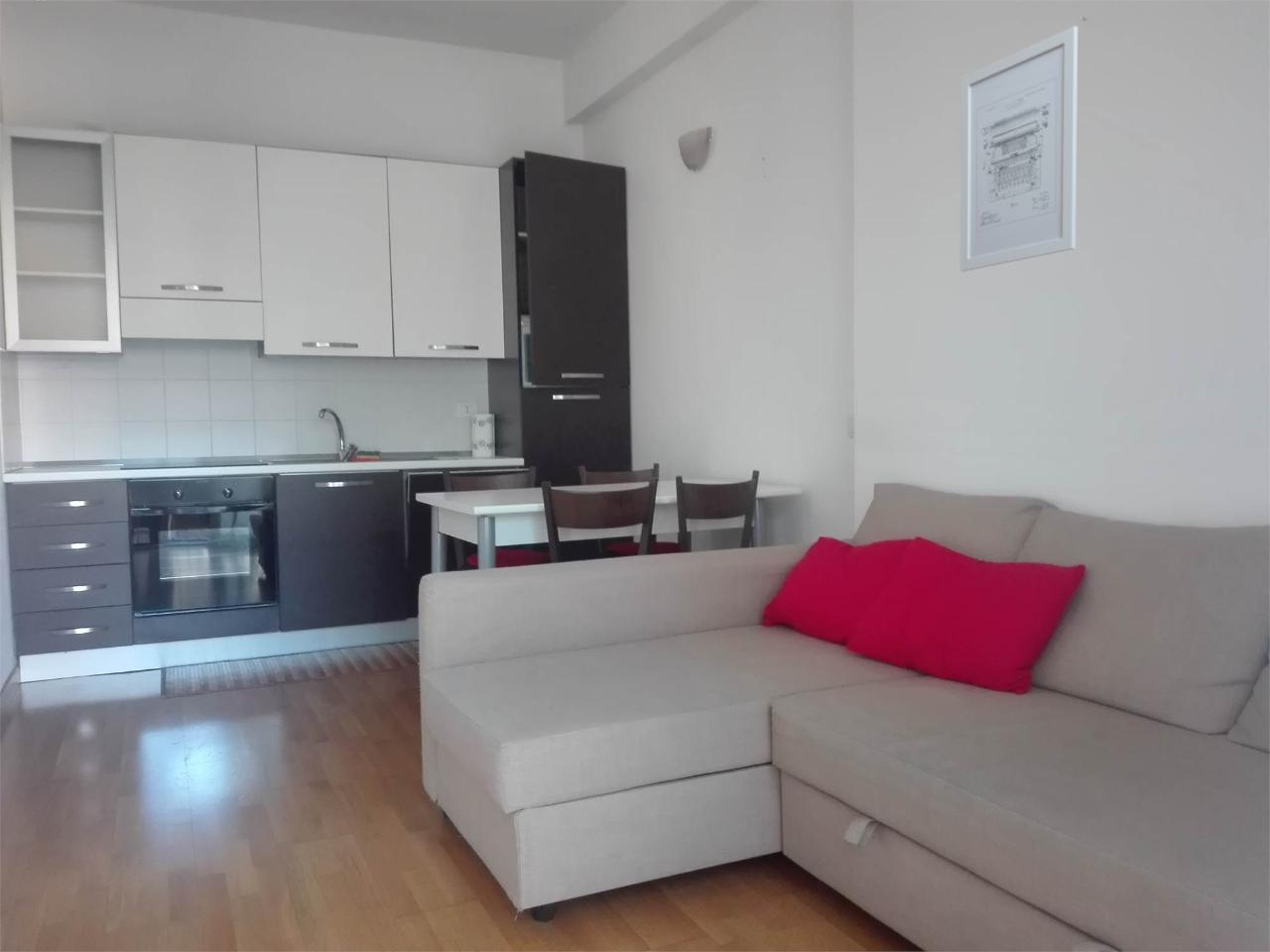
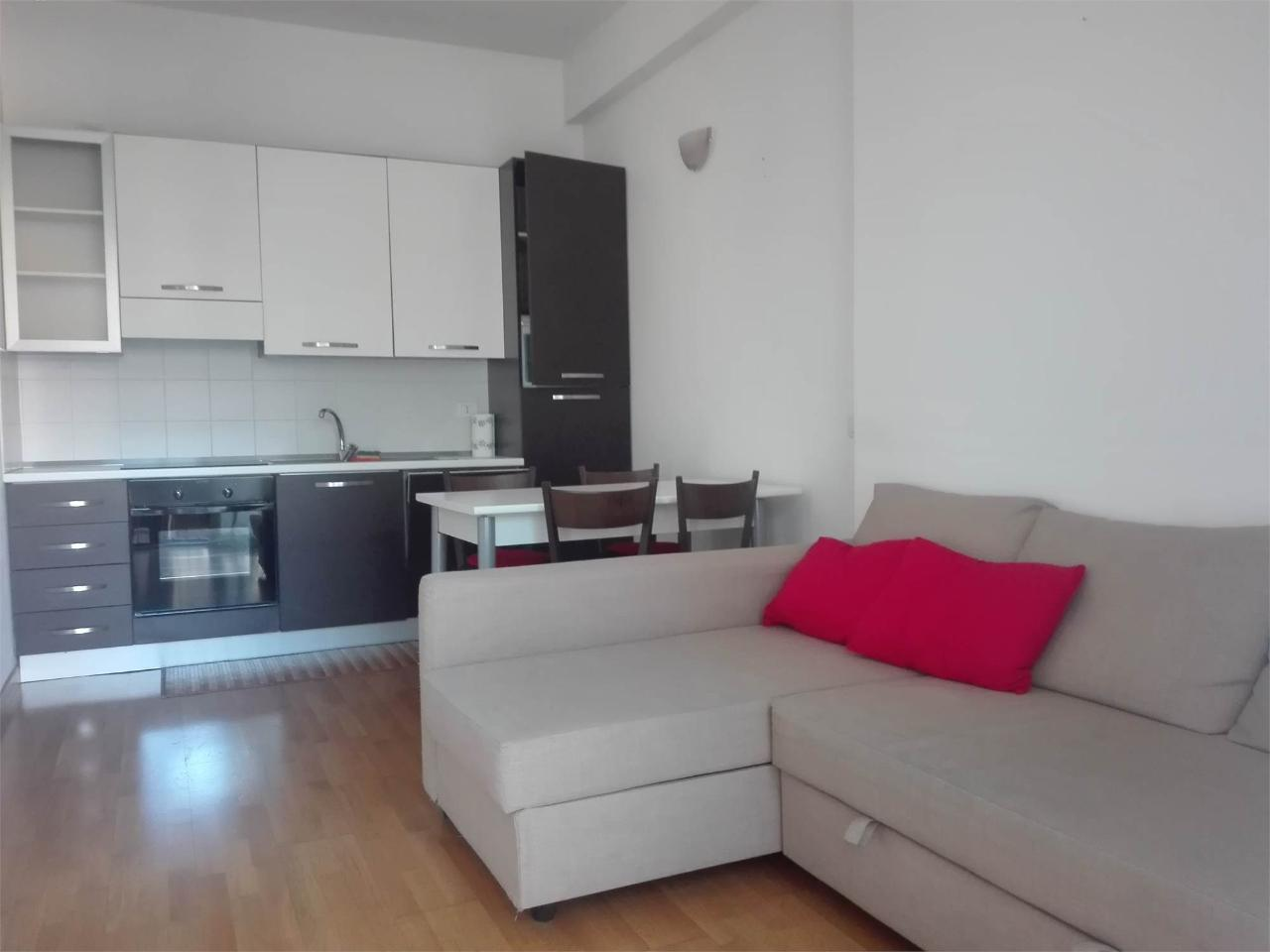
- wall art (1014, 158)
